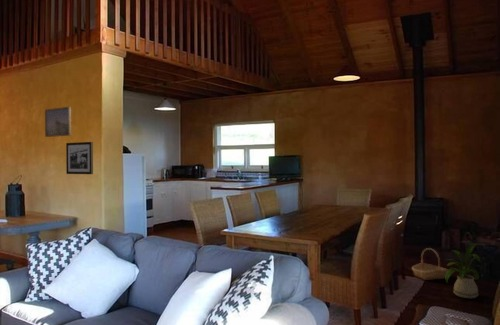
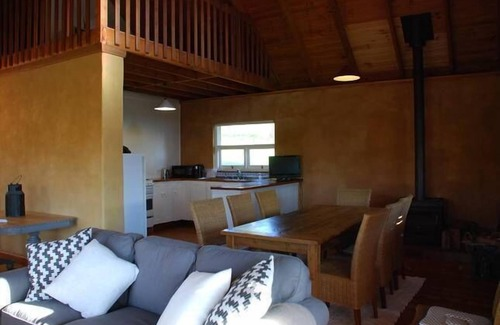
- house plant (460, 270)
- picture frame (79, 158)
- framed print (57, 122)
- basket (429, 264)
